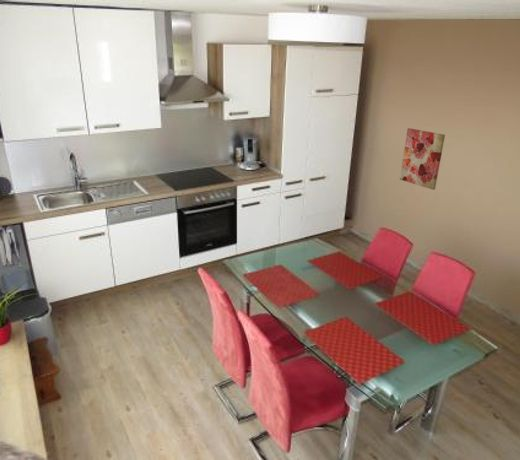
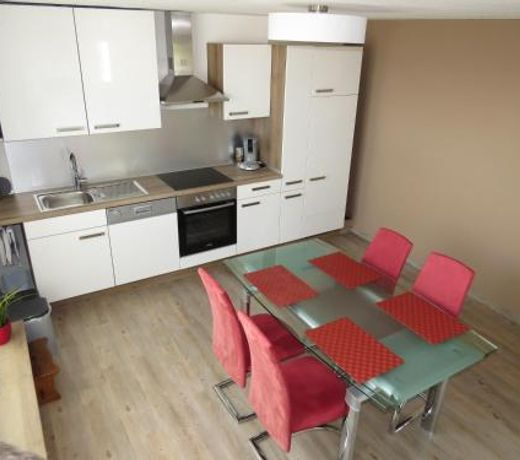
- wall art (421, 158)
